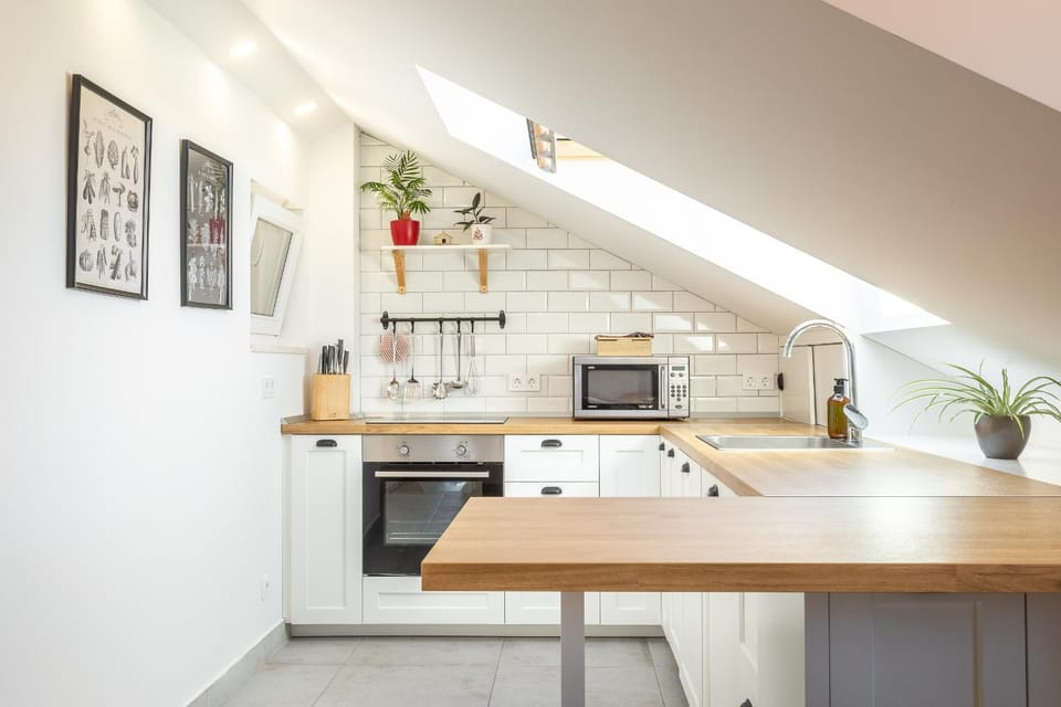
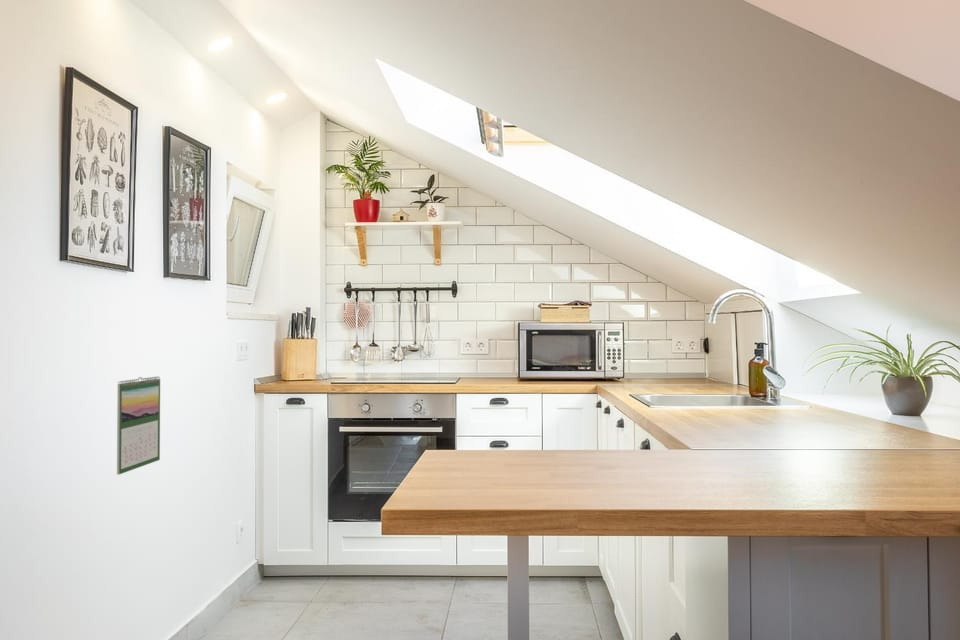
+ calendar (139, 421)
